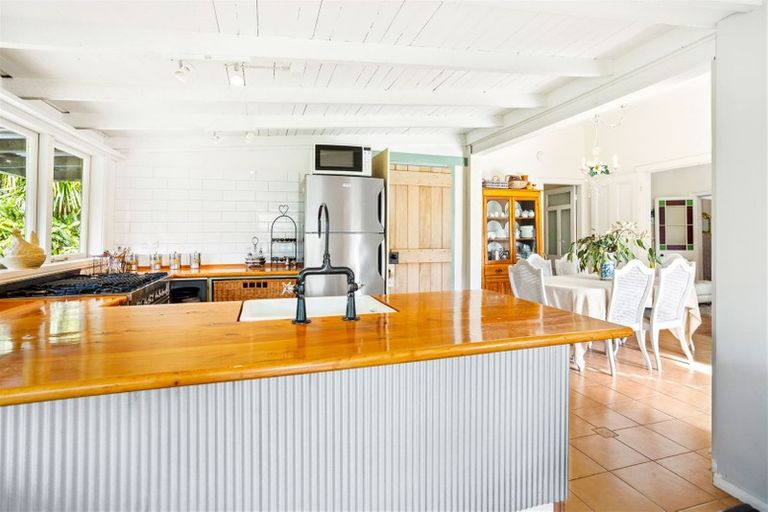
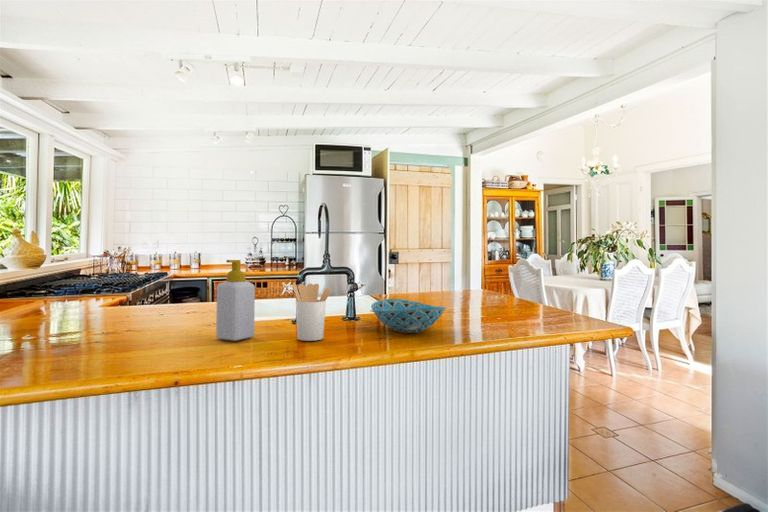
+ utensil holder (309, 309)
+ soap bottle (235, 299)
+ bowl (407, 316)
